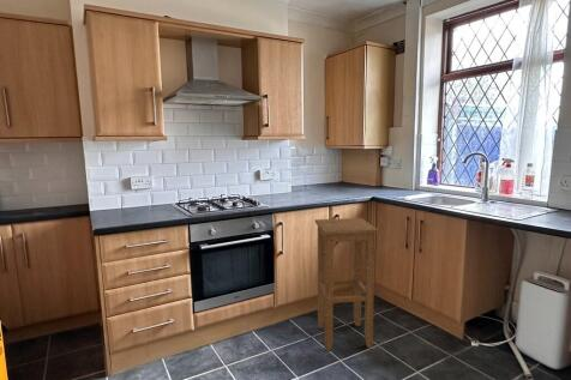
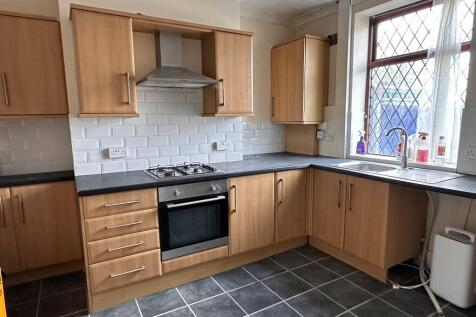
- stool (343, 281)
